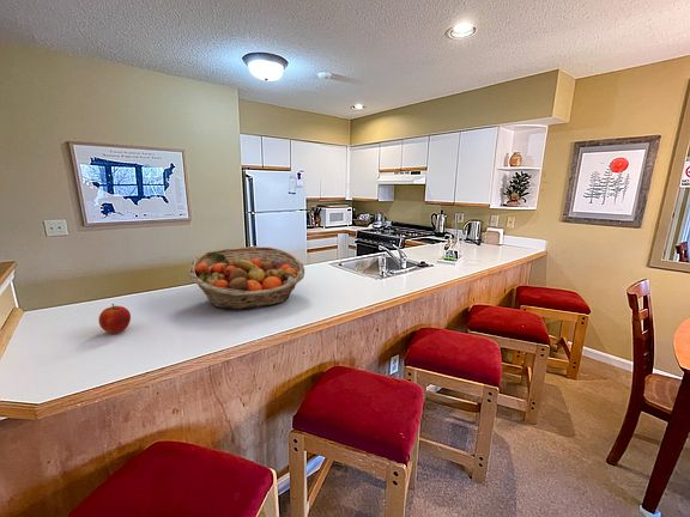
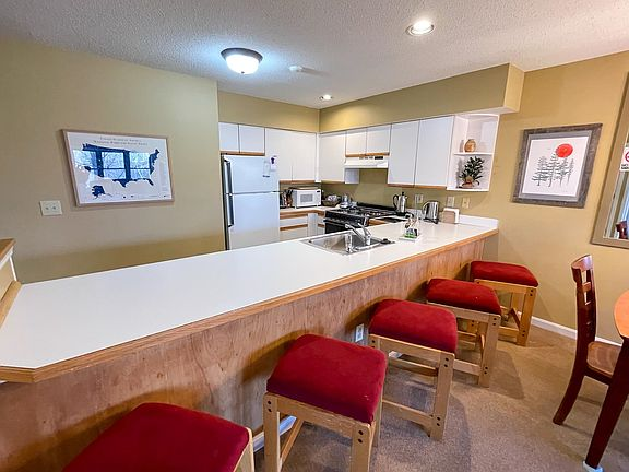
- fruit basket (249, 275)
- apple (114, 317)
